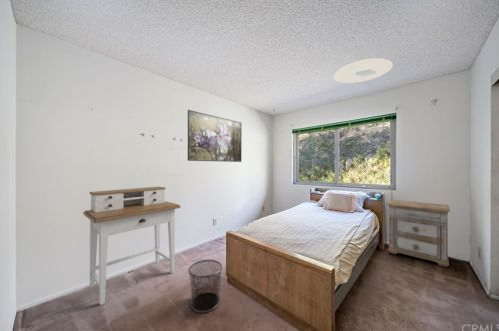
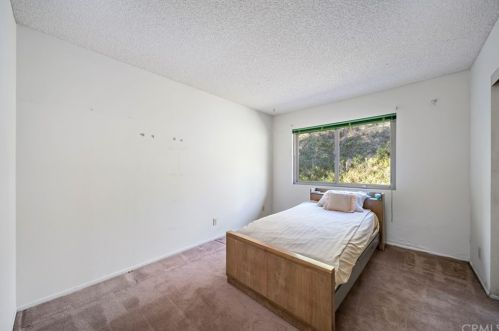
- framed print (217, 139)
- ceiling light (361, 69)
- nightstand (417, 229)
- desk (135, 229)
- waste bin (205, 285)
